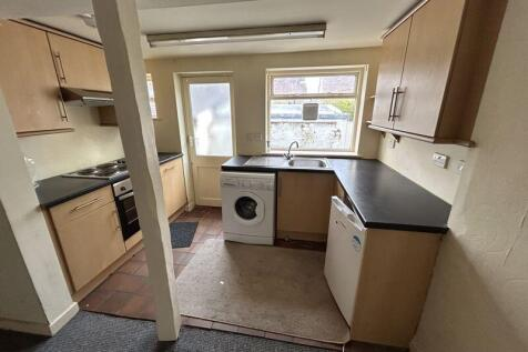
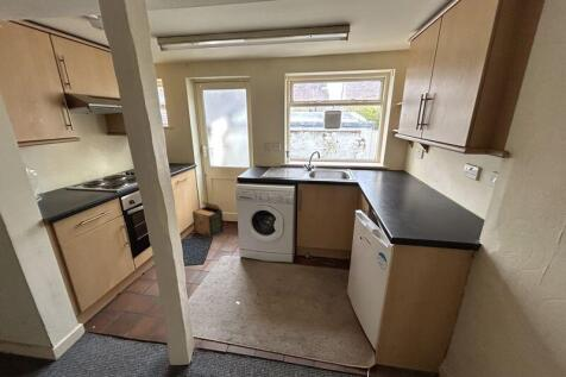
+ cardboard box (208, 218)
